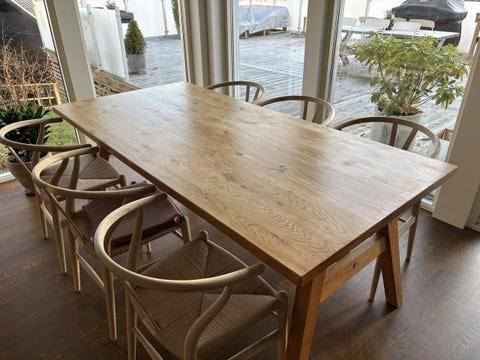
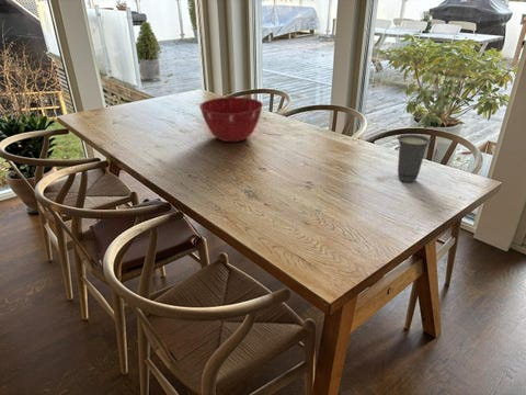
+ mixing bowl (231, 121)
+ cup (410, 159)
